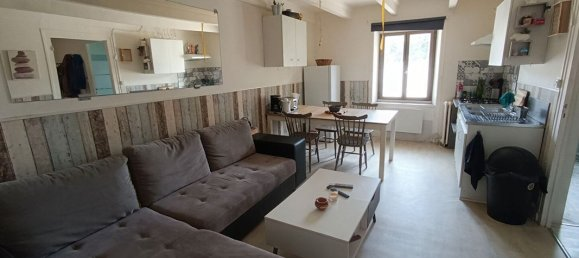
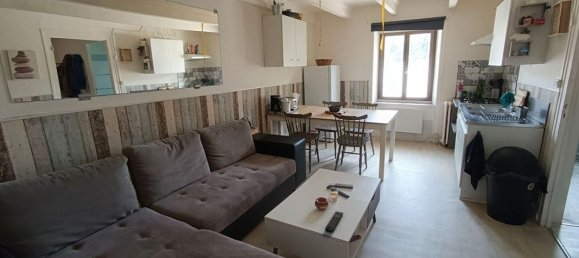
+ remote control (334, 221)
